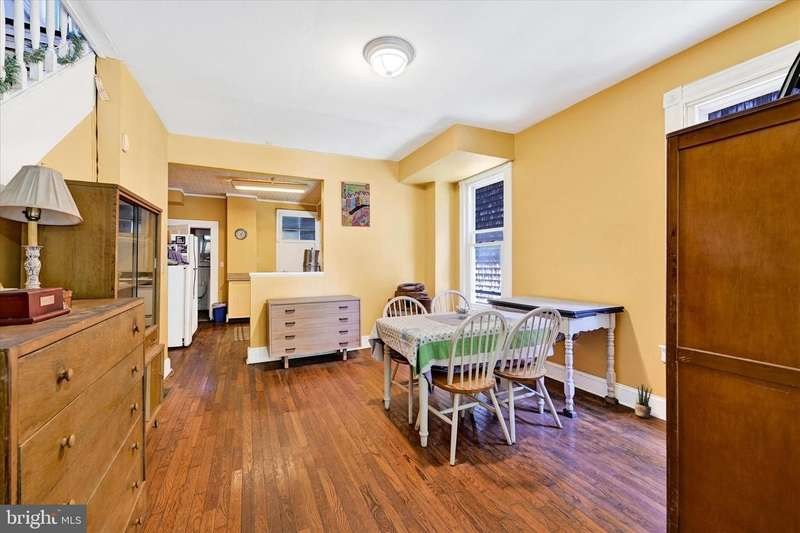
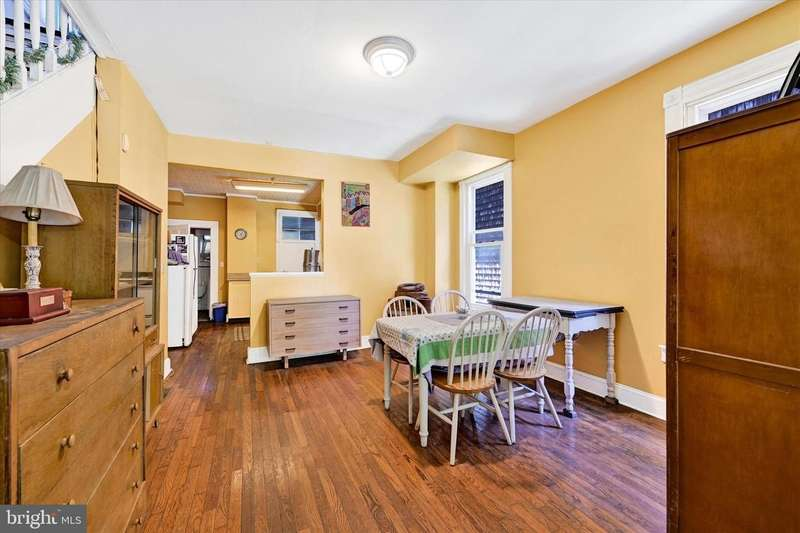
- potted plant (644, 399)
